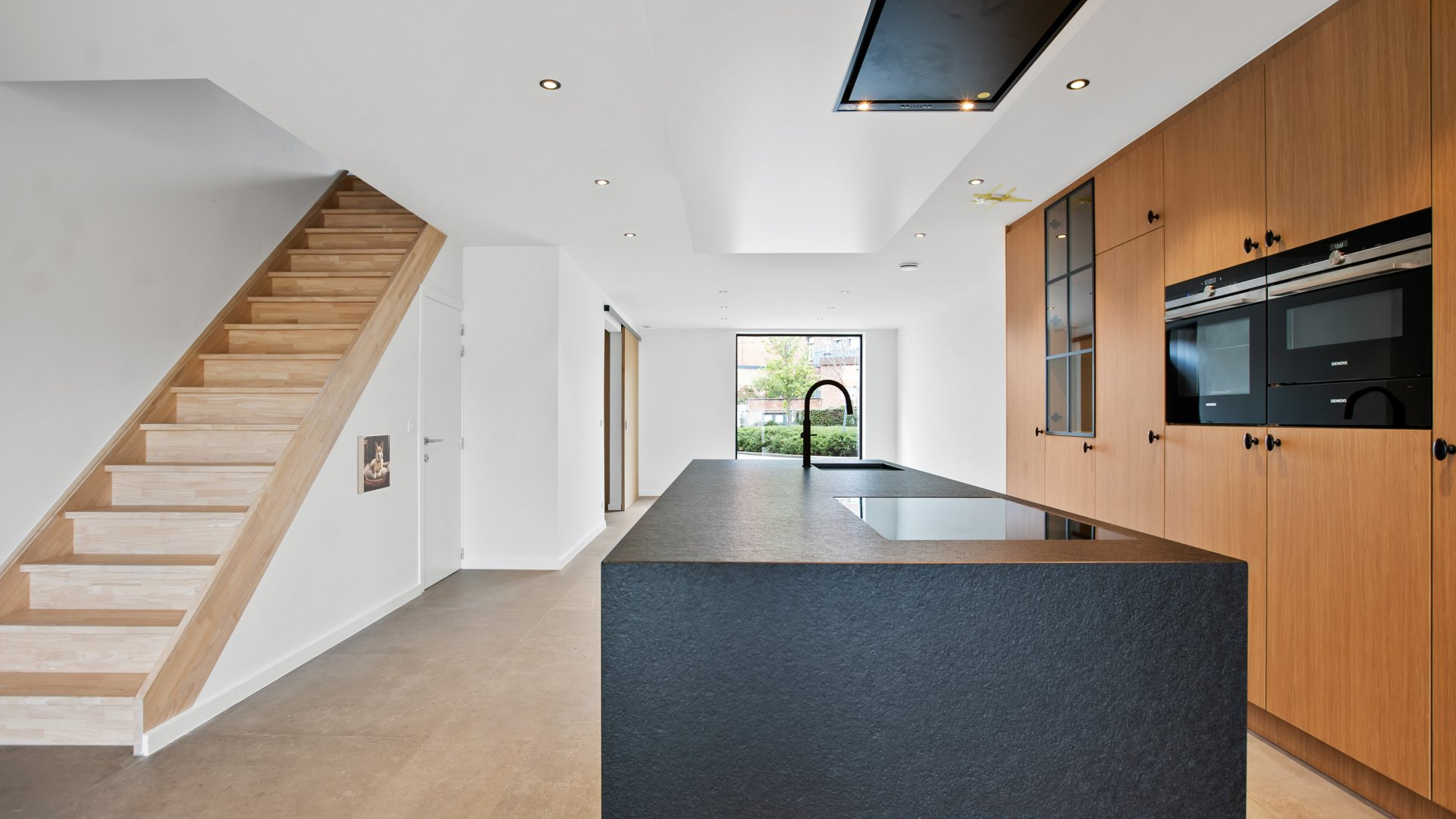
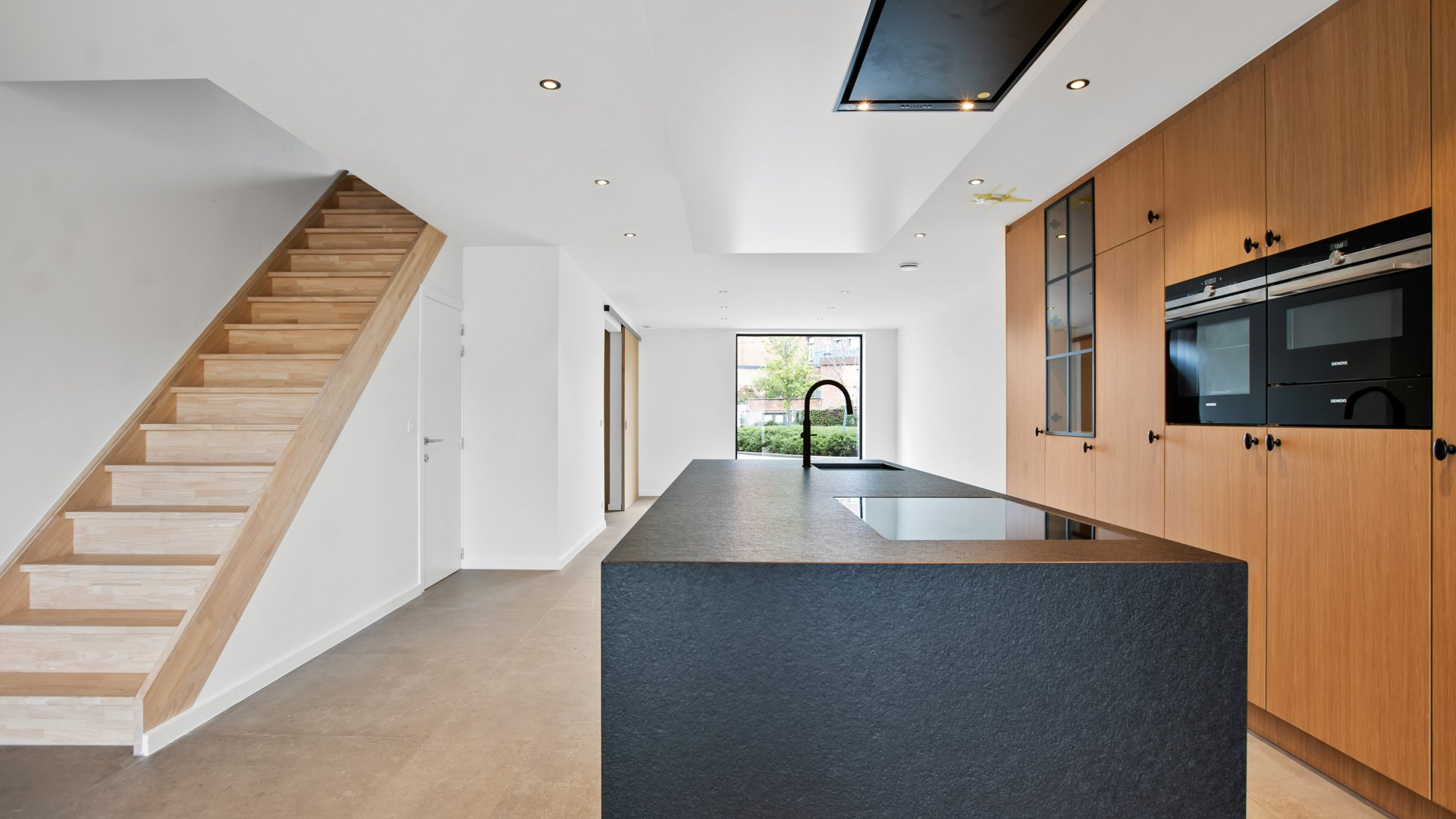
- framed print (374, 463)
